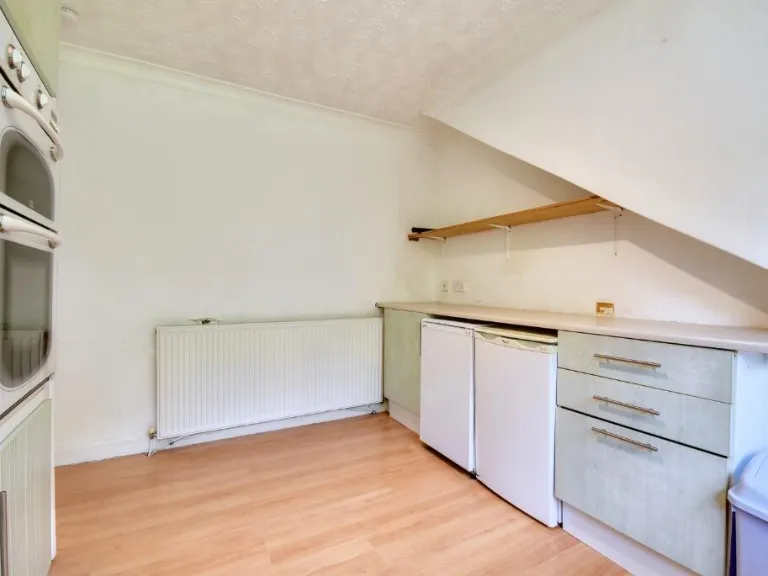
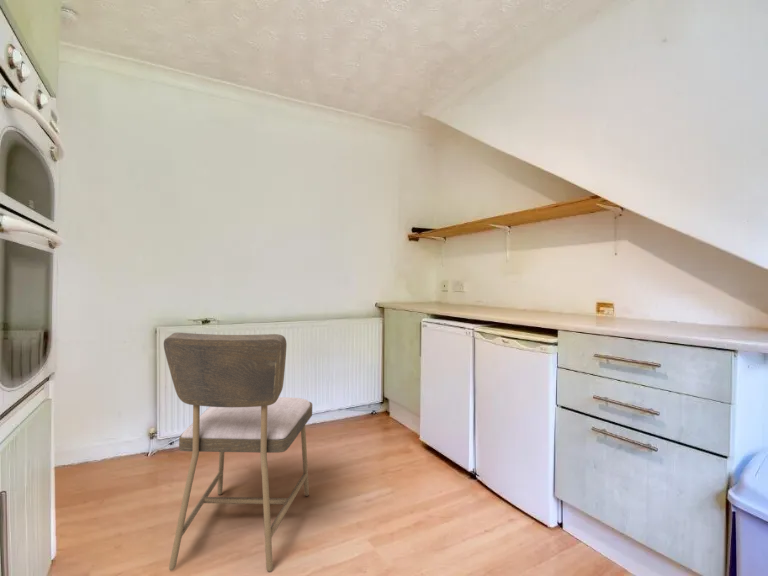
+ dining chair (246, 426)
